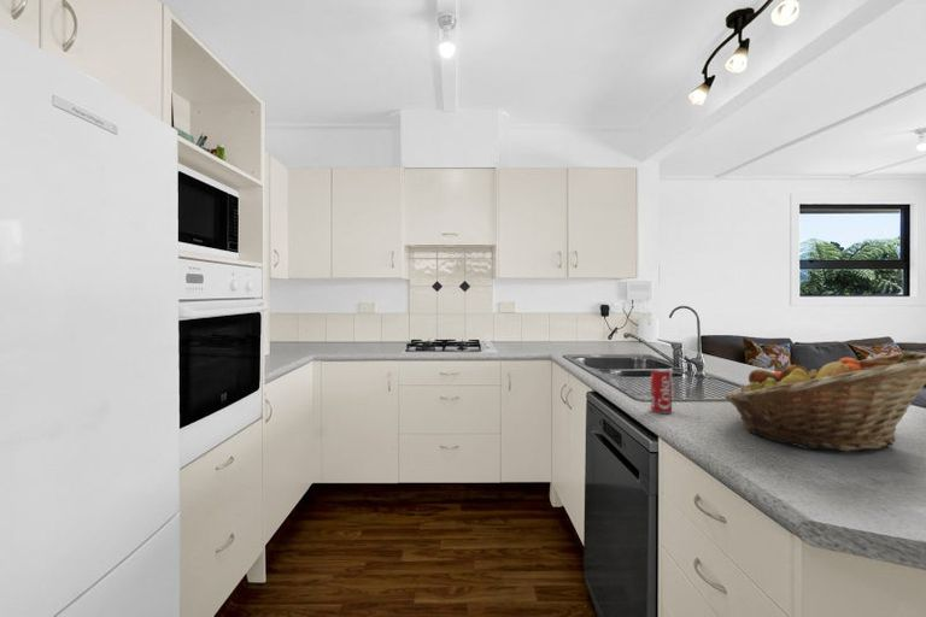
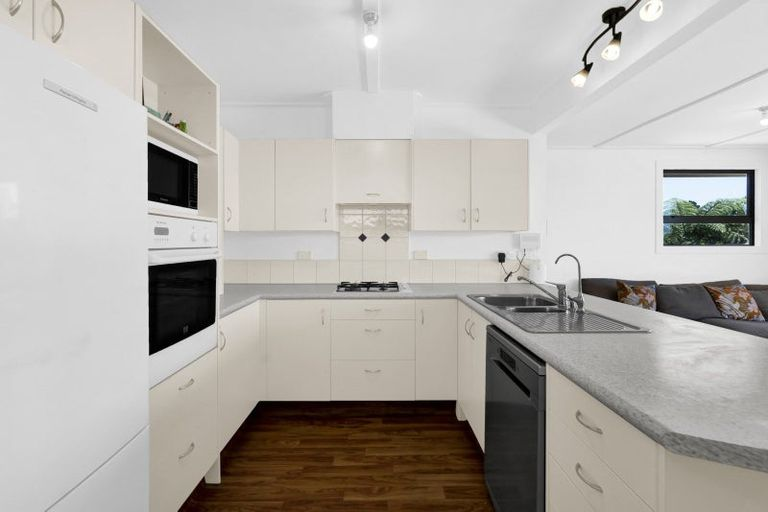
- fruit basket (824, 392)
- beverage can (661, 389)
